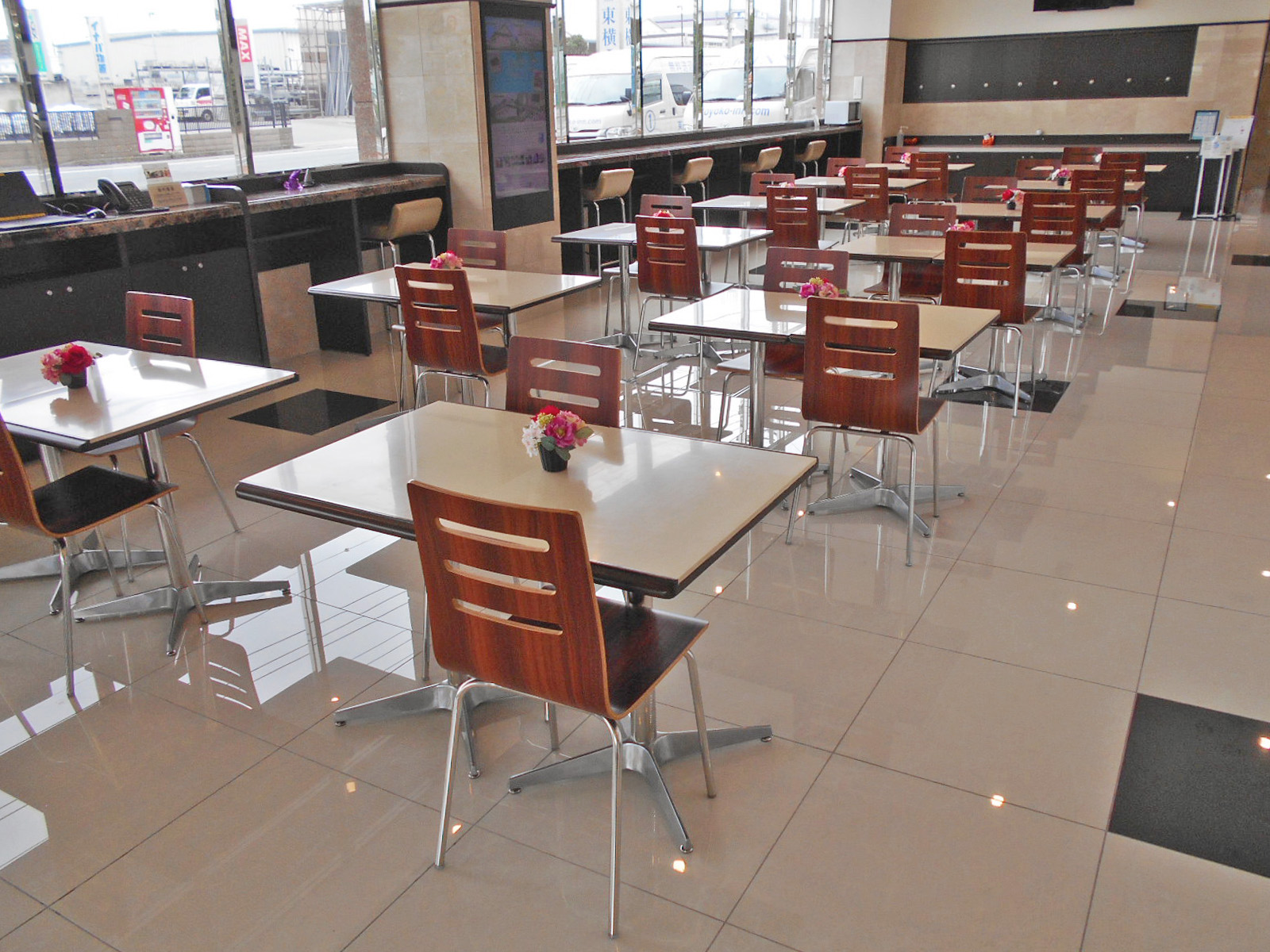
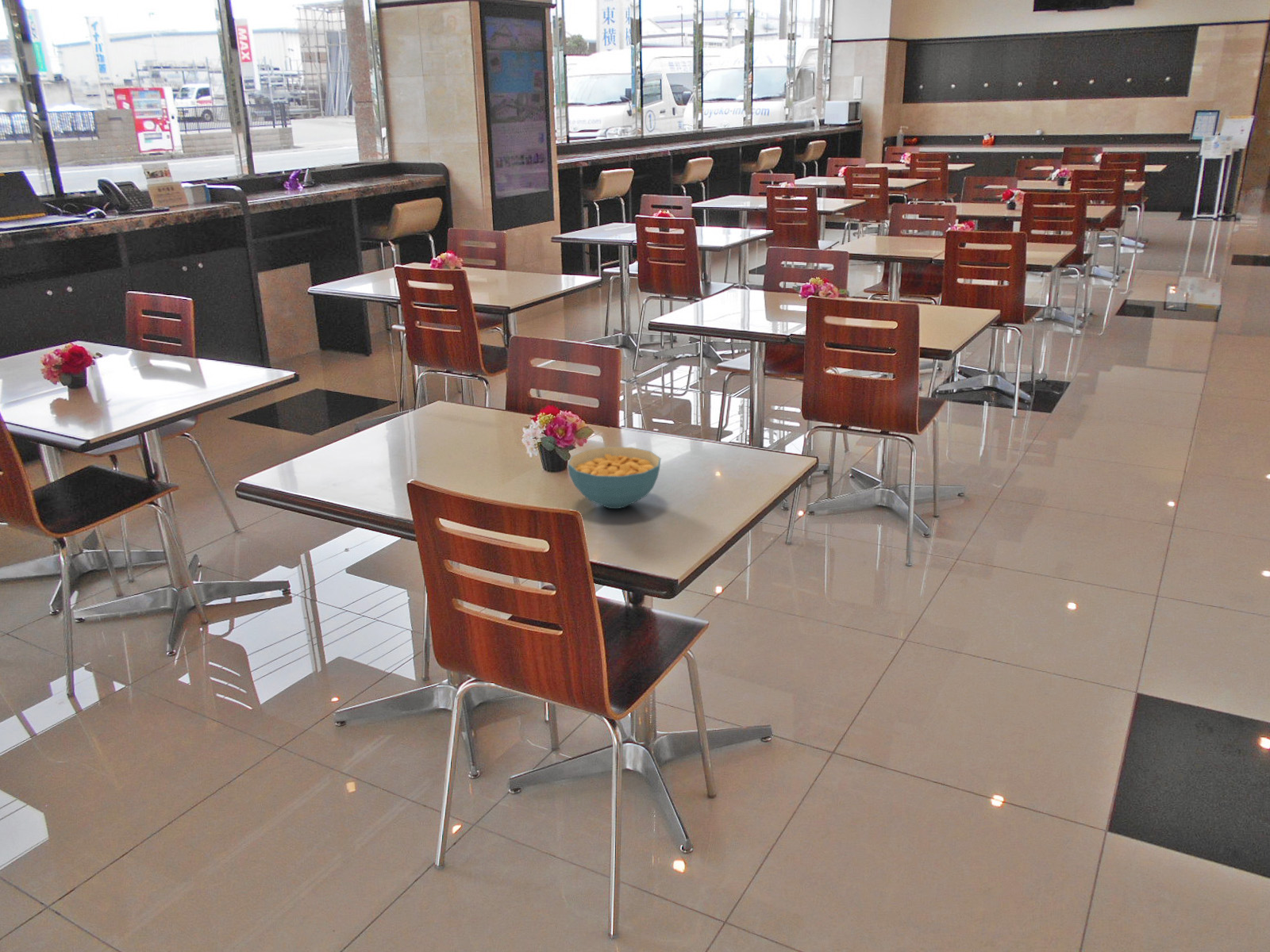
+ cereal bowl (614, 482)
